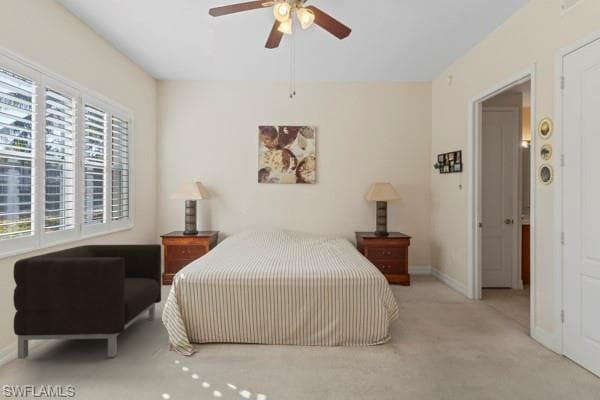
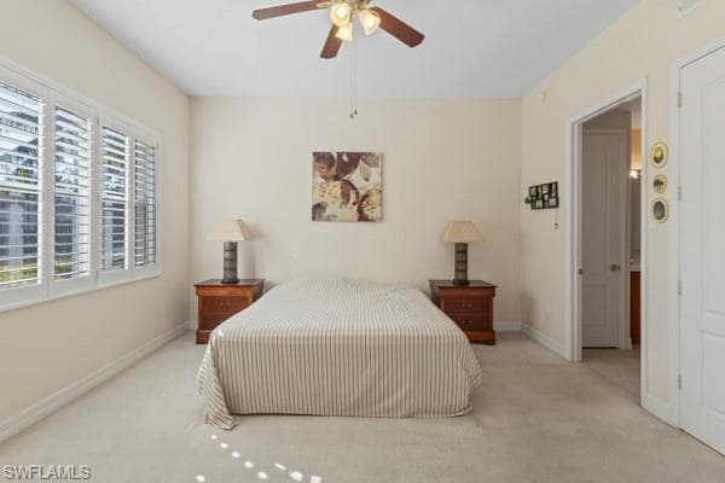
- armchair (101, 293)
